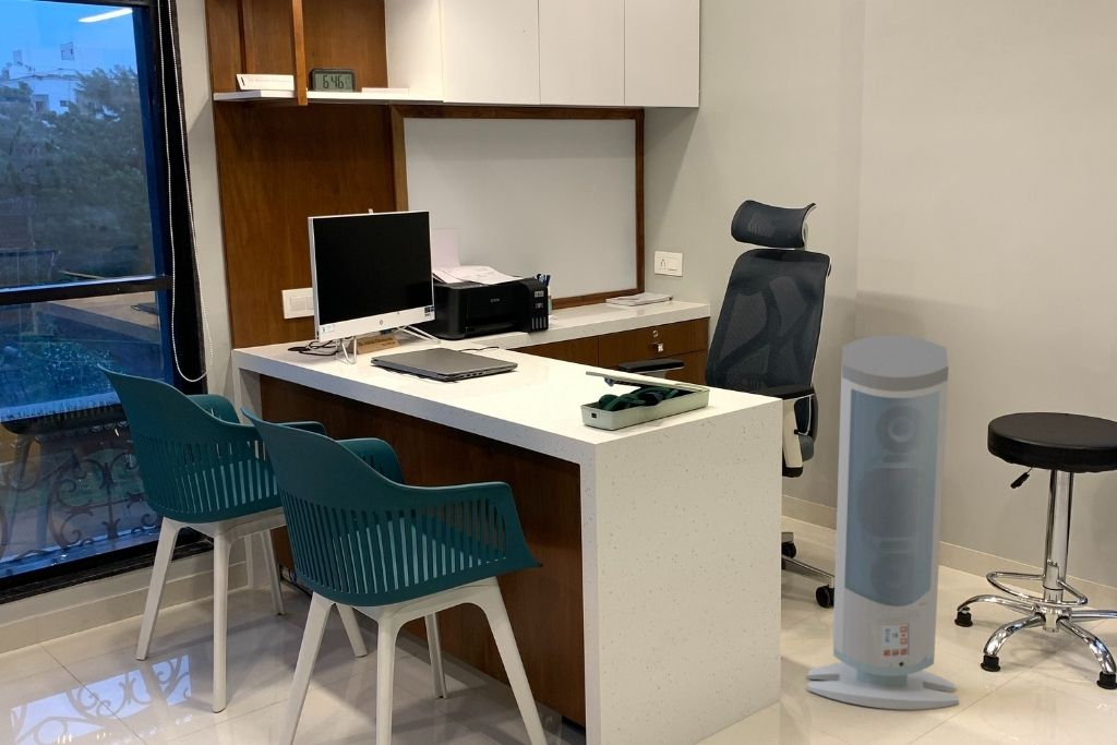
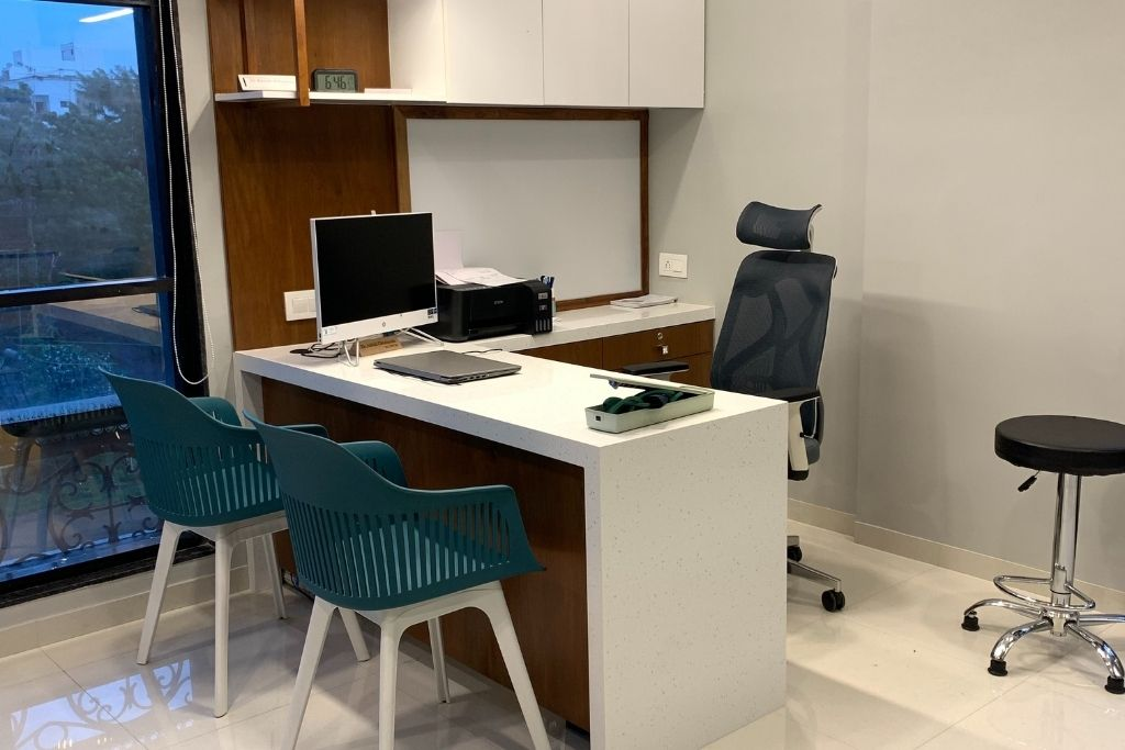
- air purifier (887, 518)
